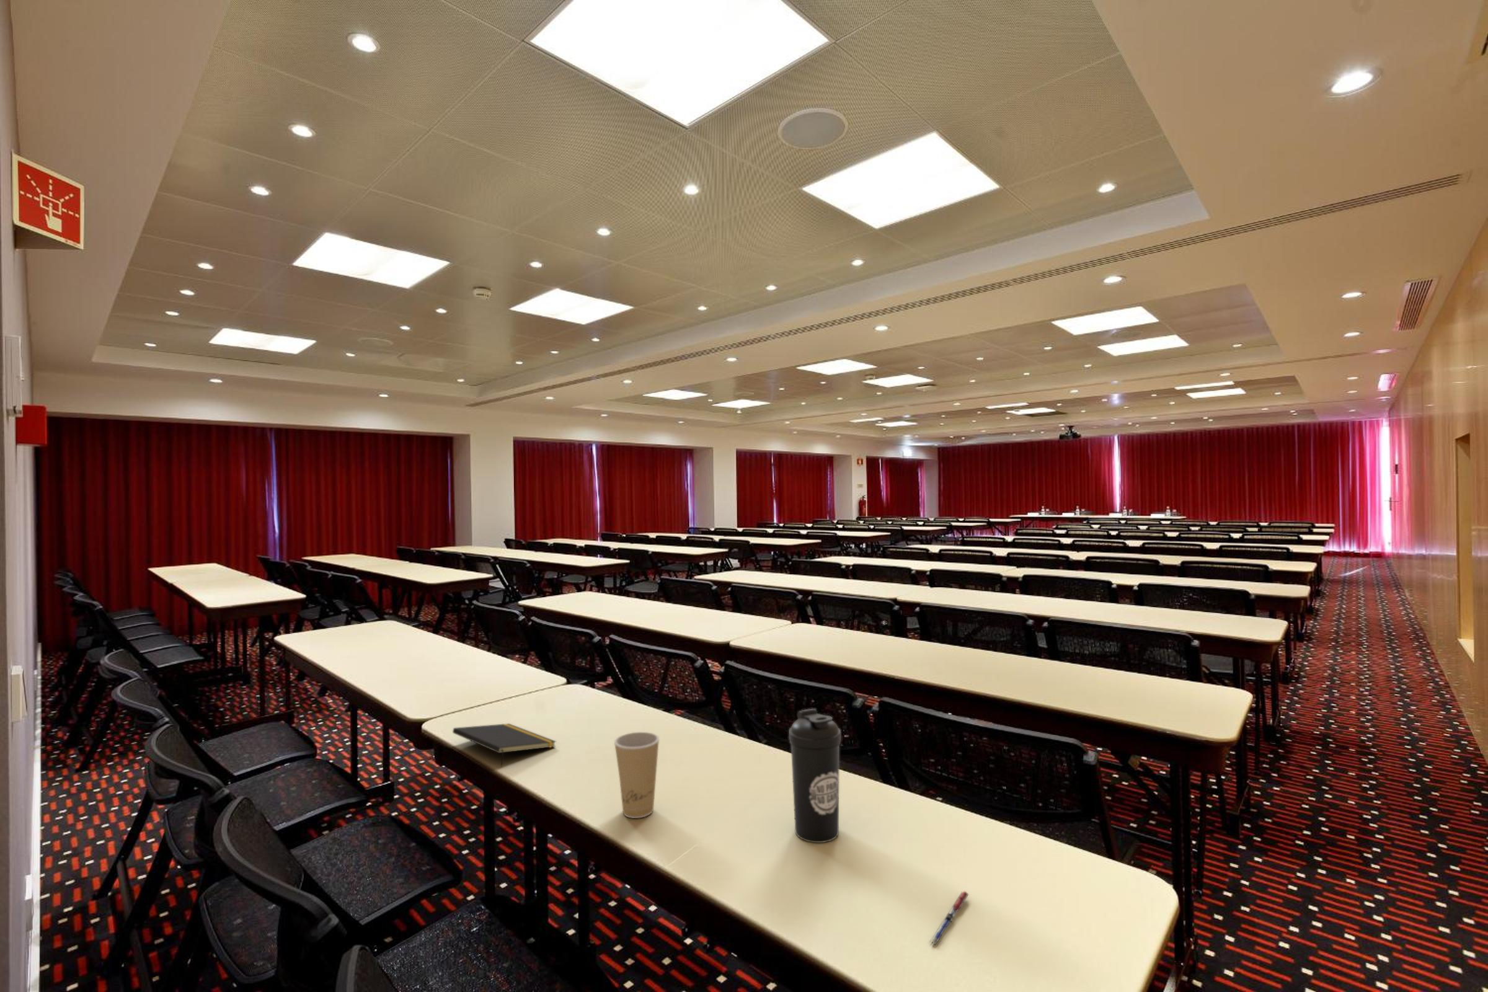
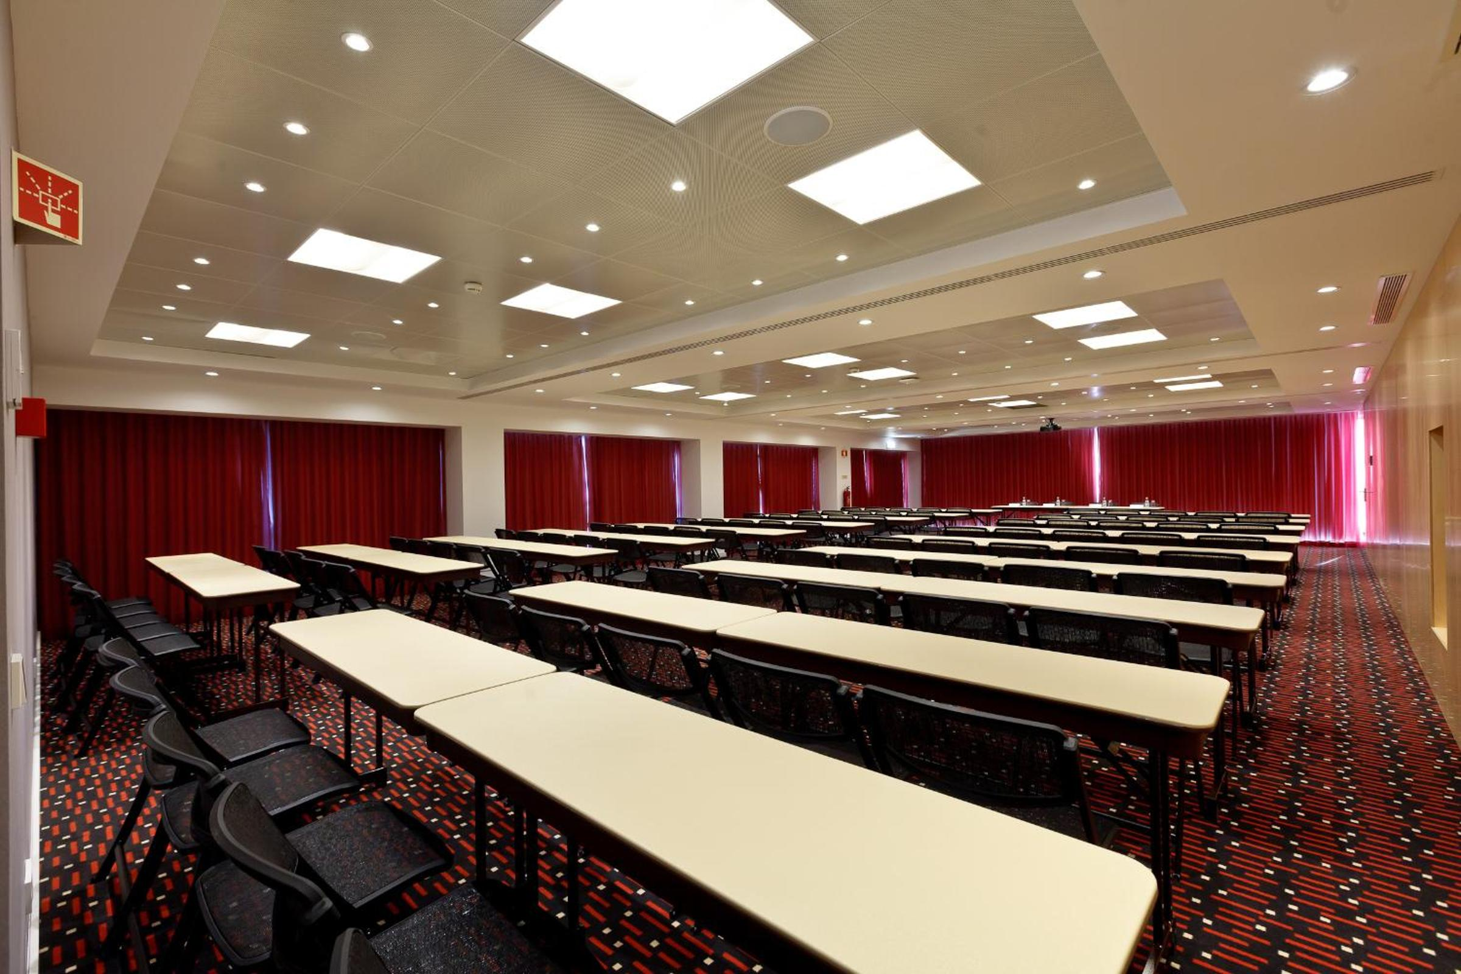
- notepad (504, 737)
- pen (950, 916)
- water bottle (815, 773)
- paper cup (638, 775)
